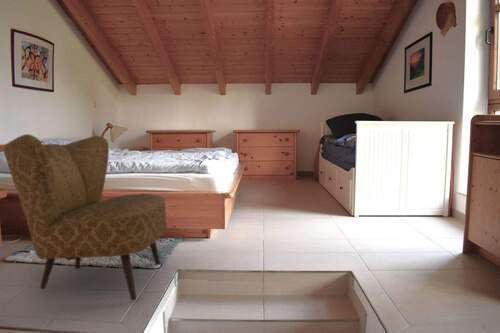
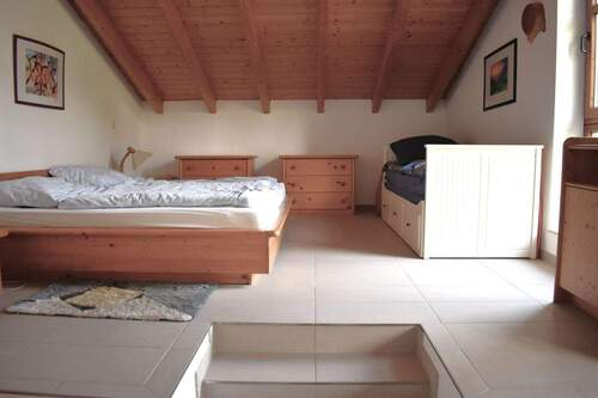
- armchair (94, 208)
